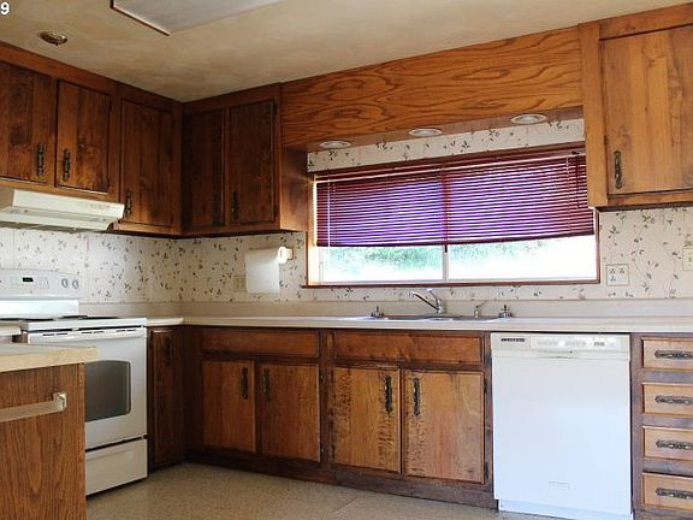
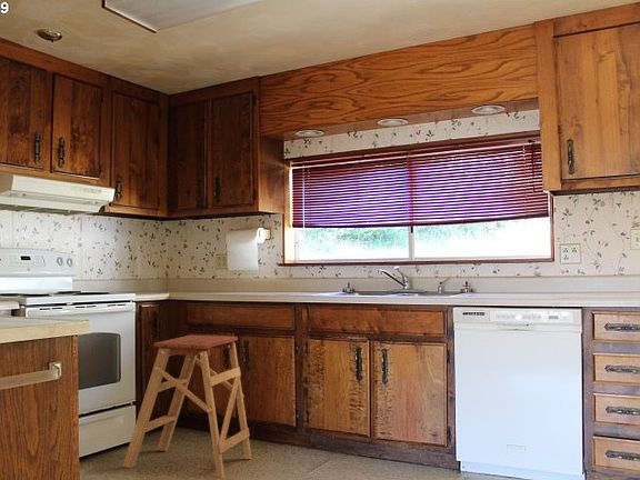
+ step ladder (190, 398)
